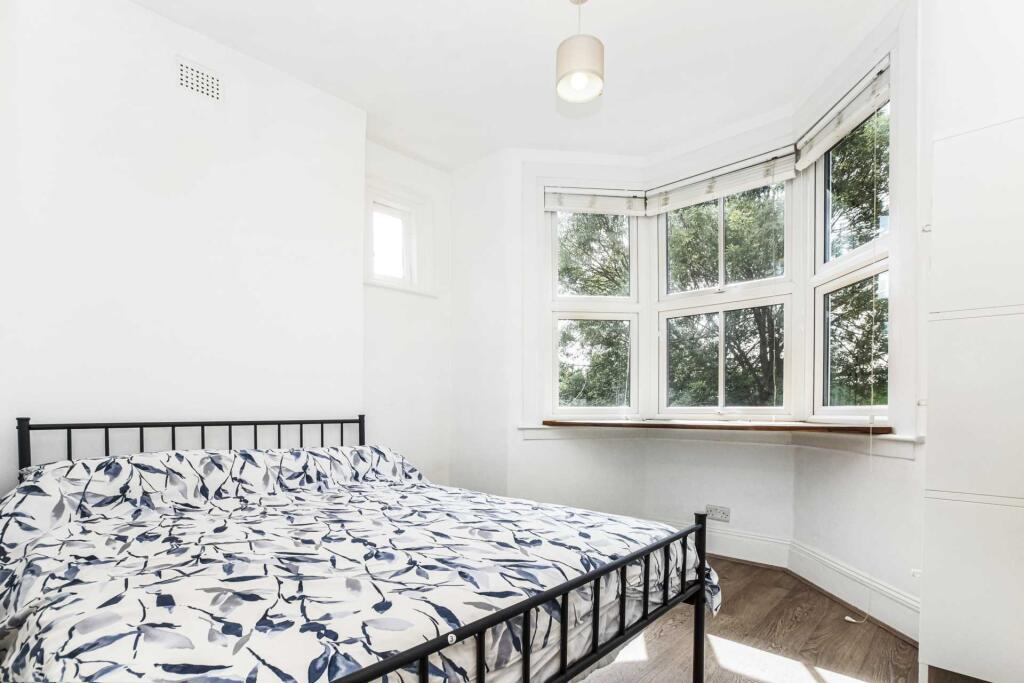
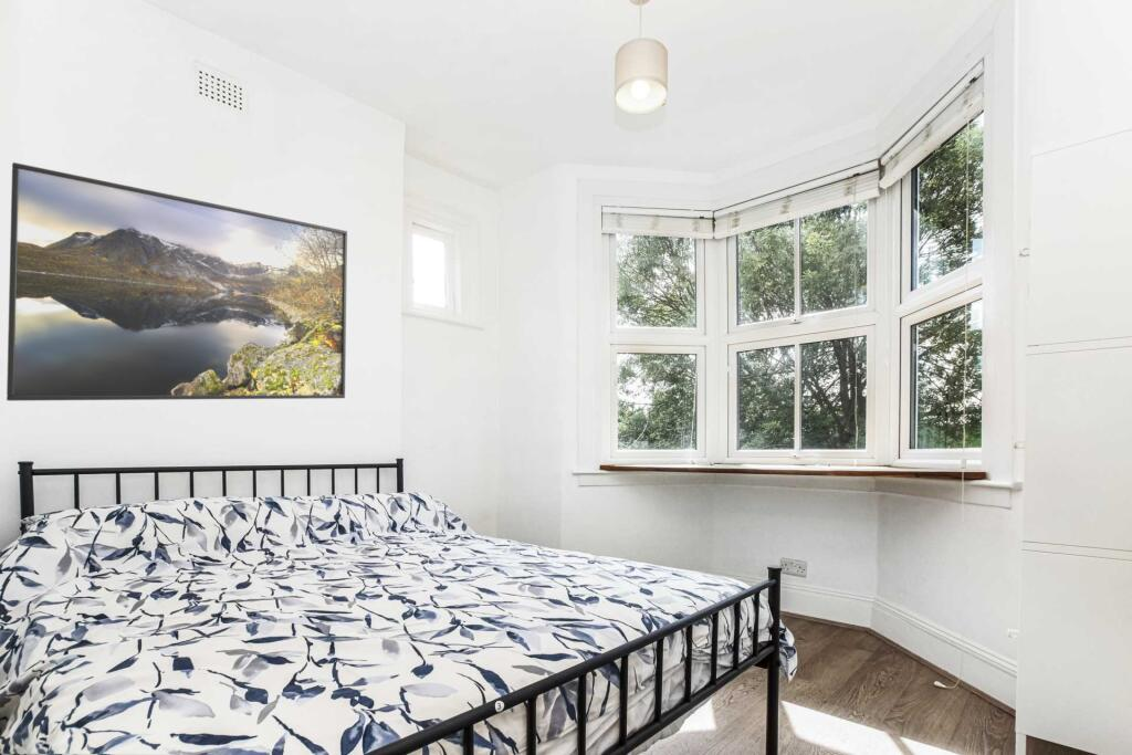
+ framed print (207, 301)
